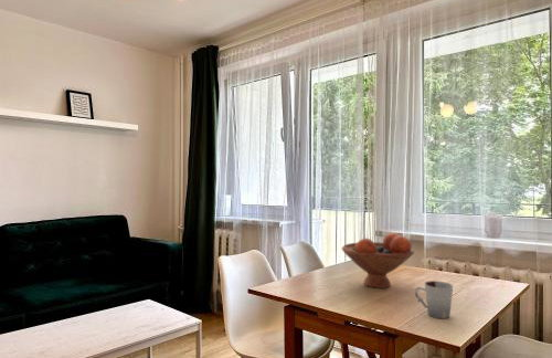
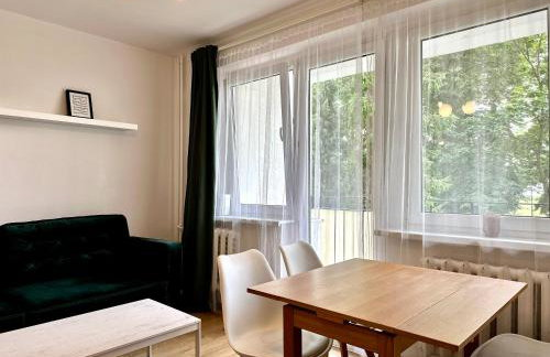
- cup (433, 298)
- fruit bowl (376, 259)
